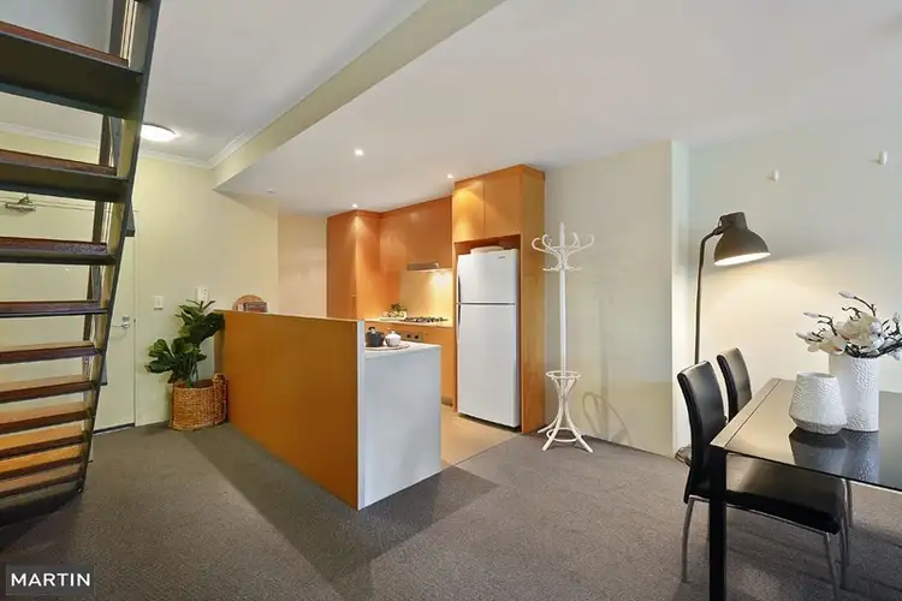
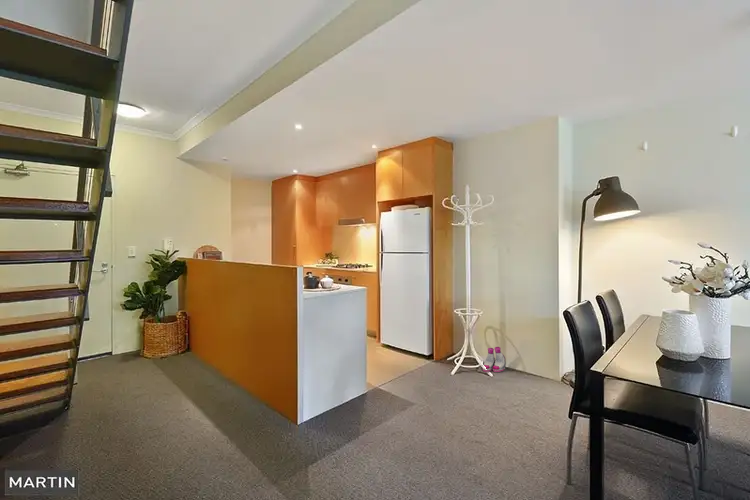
+ boots (493, 358)
